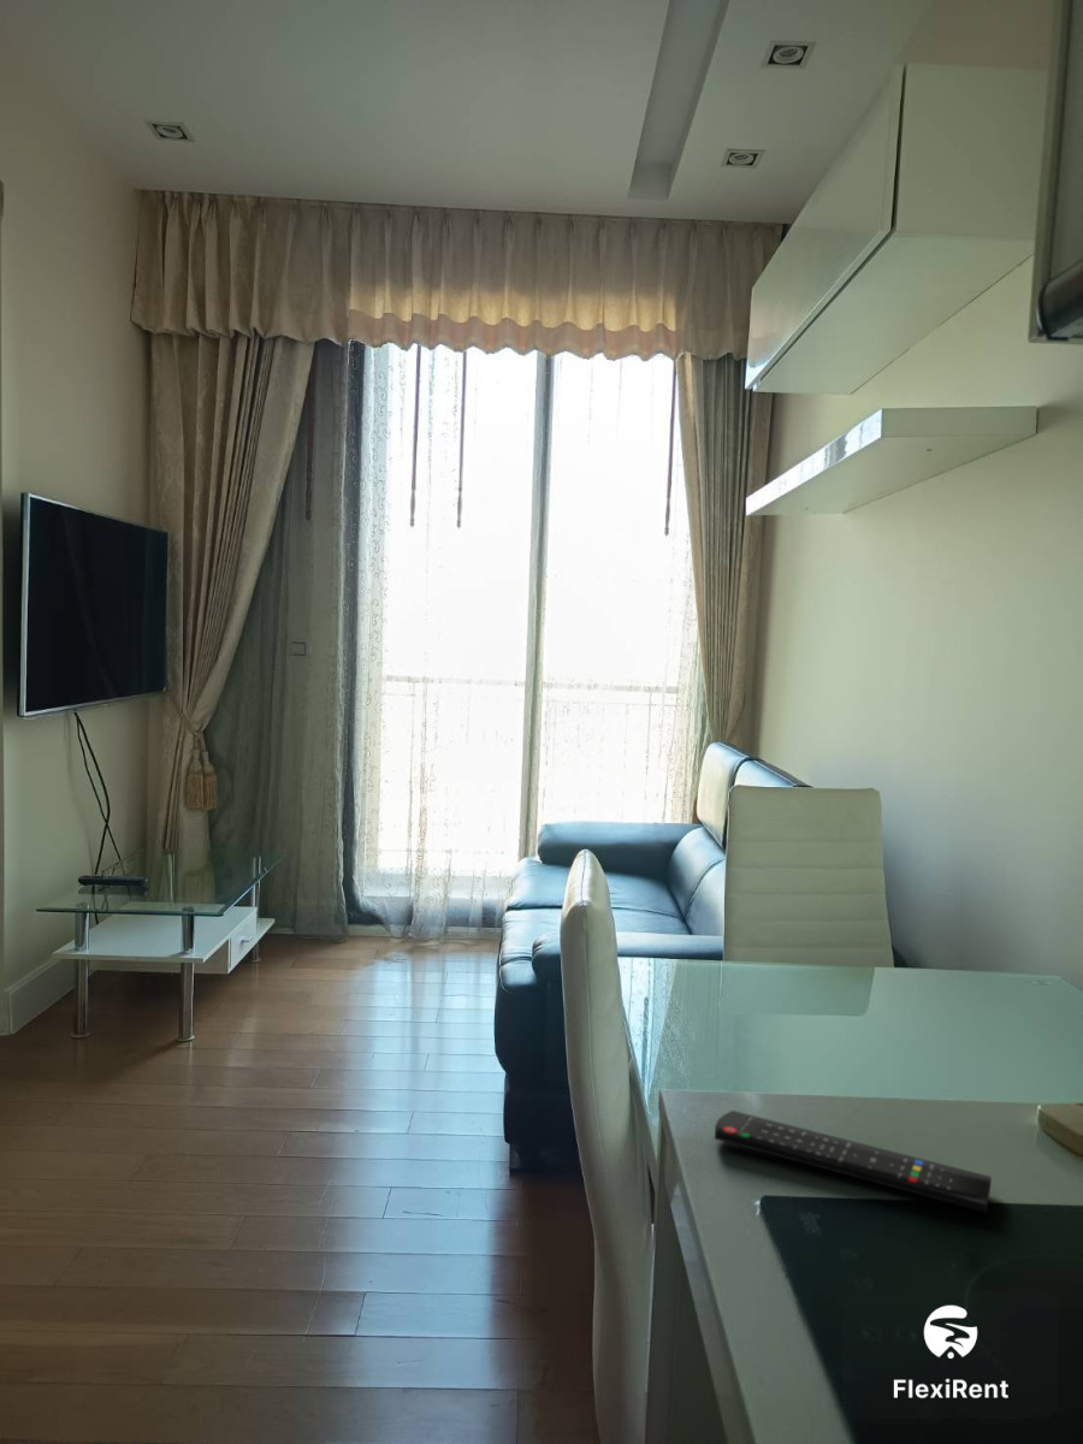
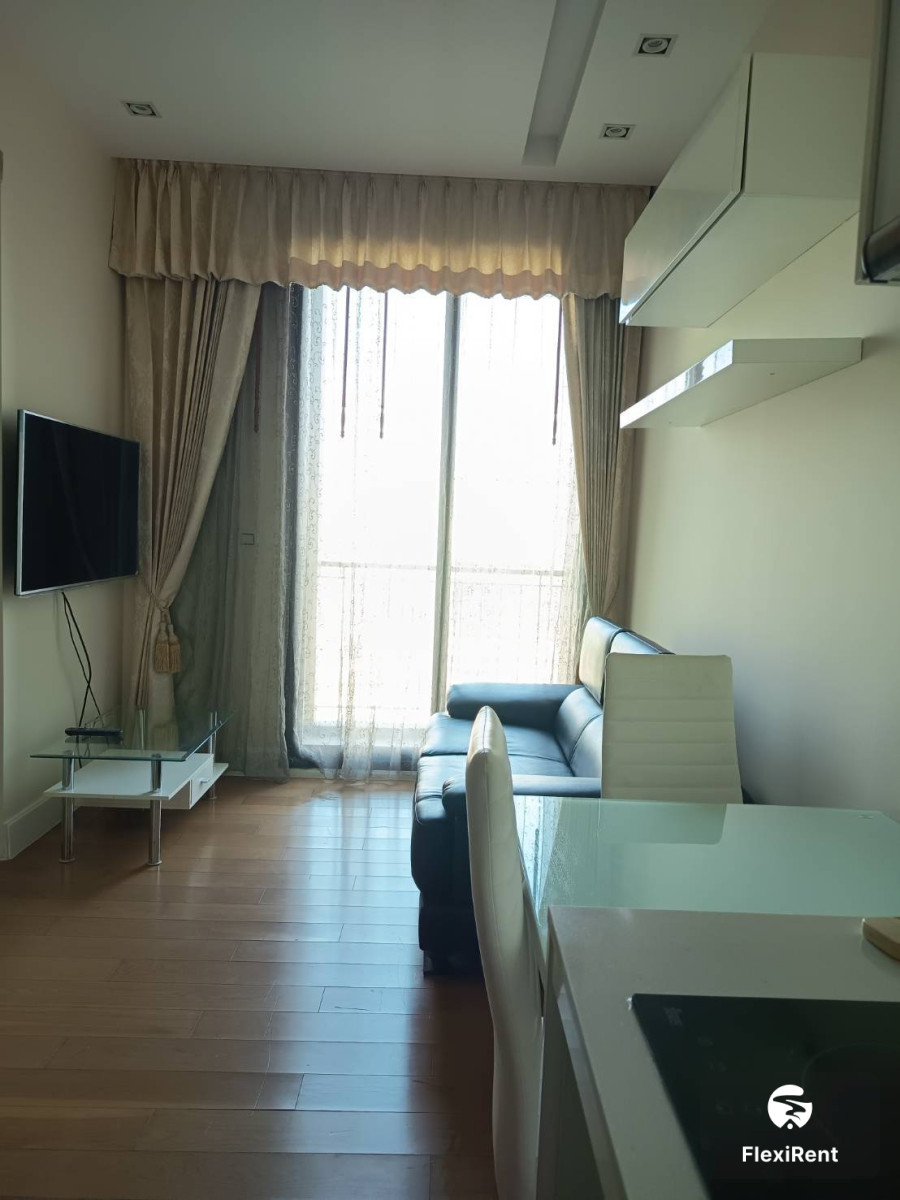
- remote control (844, 1159)
